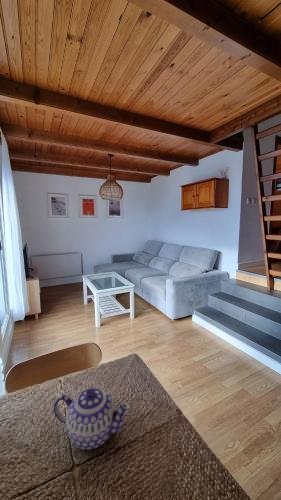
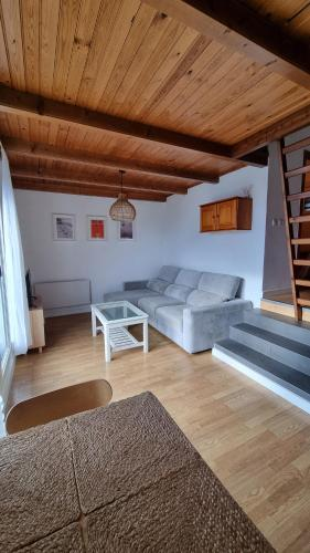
- teapot (91, 412)
